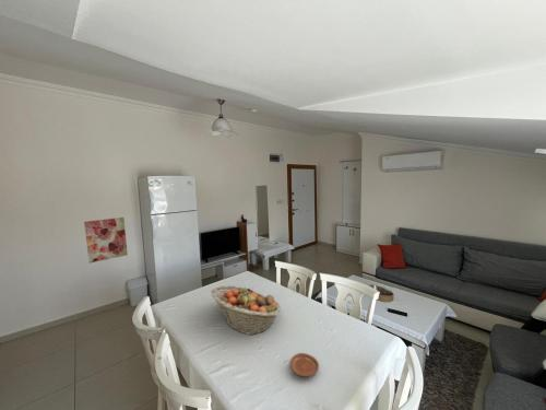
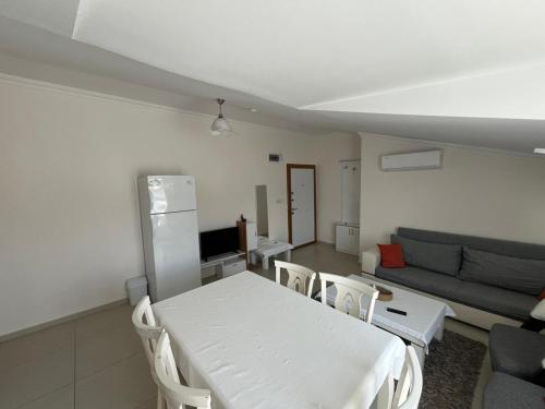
- wall art (106, 238)
- plate (304, 366)
- fruit basket (246, 304)
